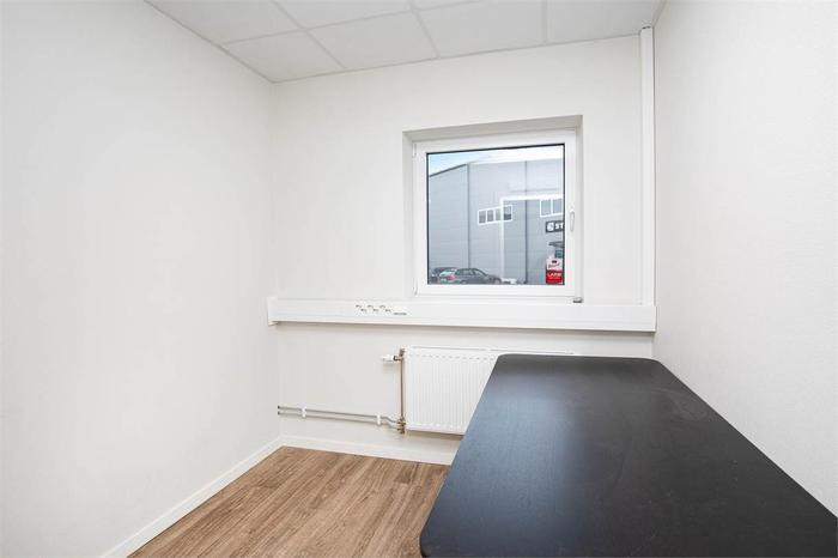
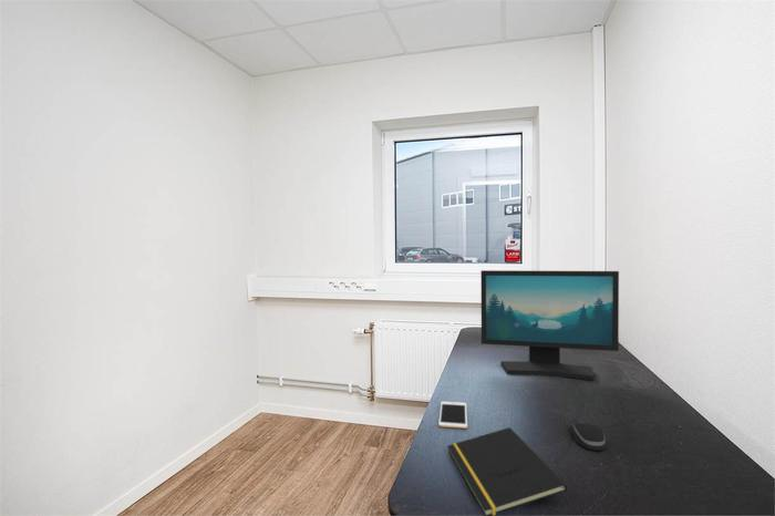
+ computer mouse (587, 431)
+ notepad (499, 465)
+ computer monitor (546, 320)
+ cell phone (453, 413)
